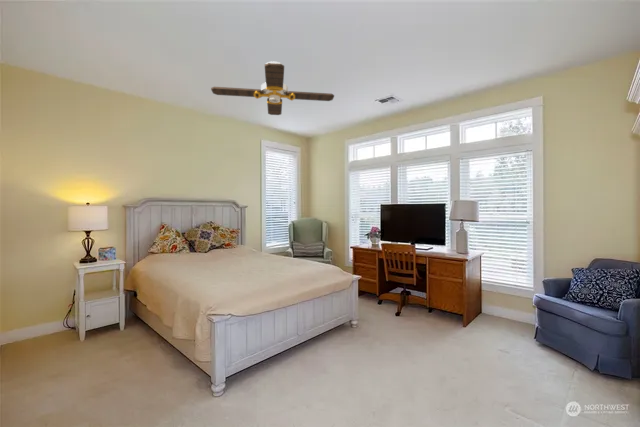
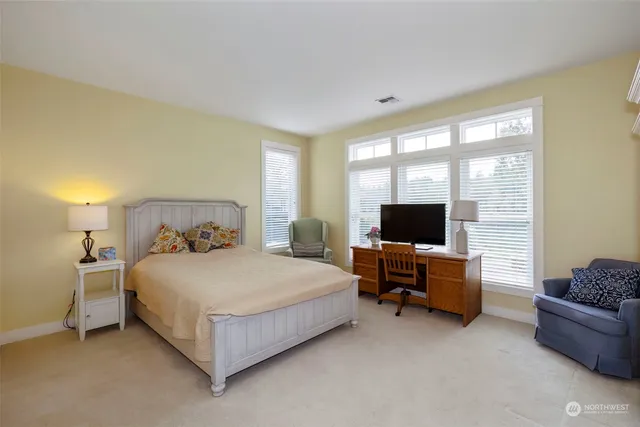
- ceiling fan (274, 83)
